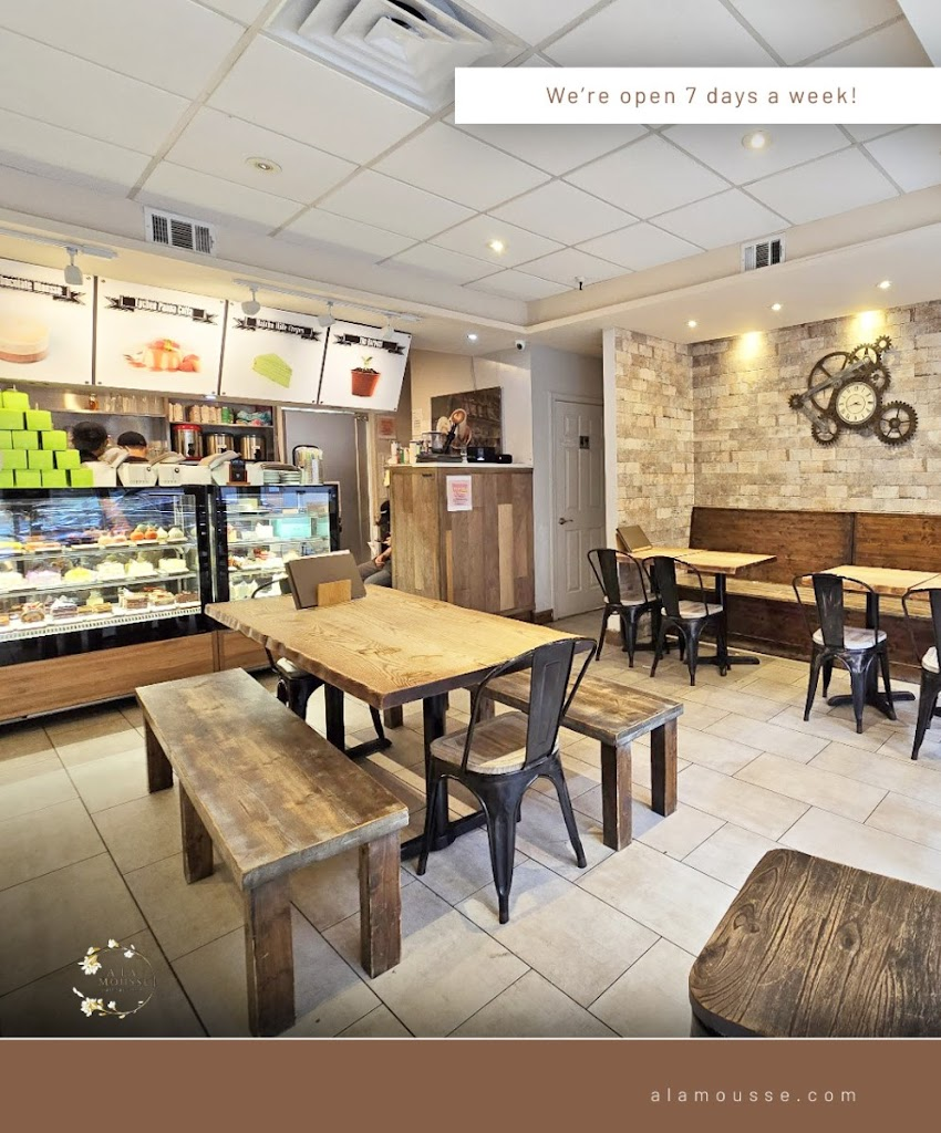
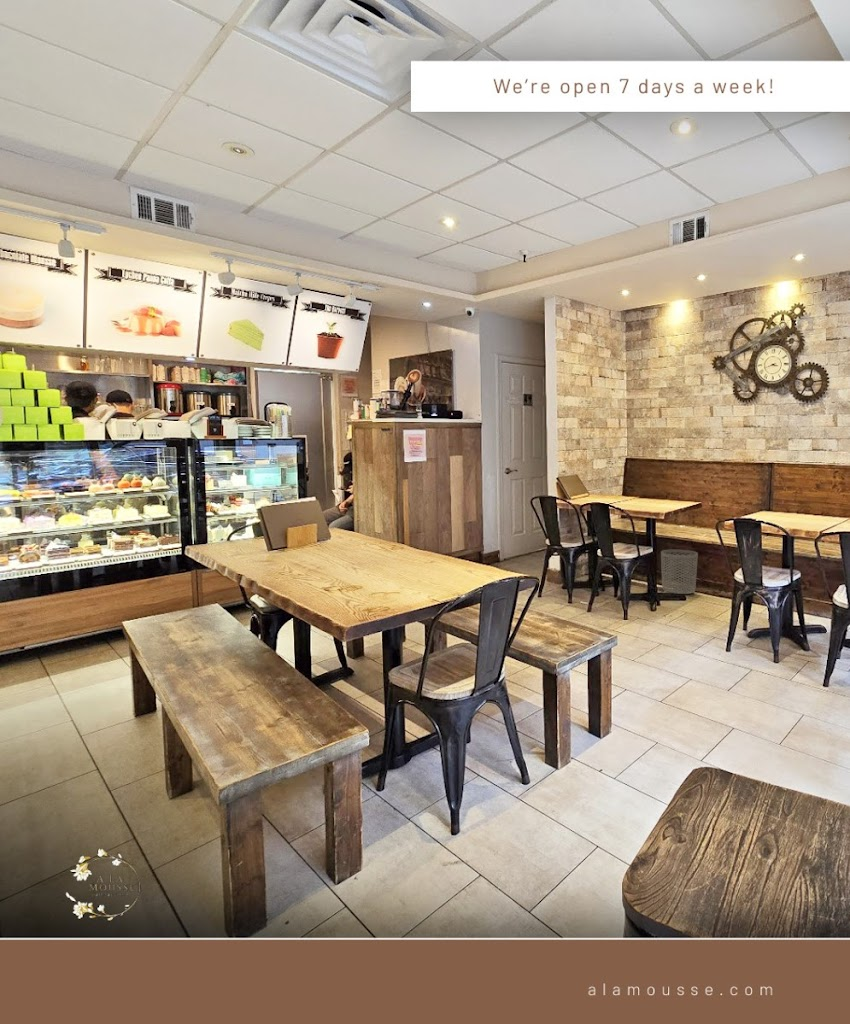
+ waste bin (678, 571)
